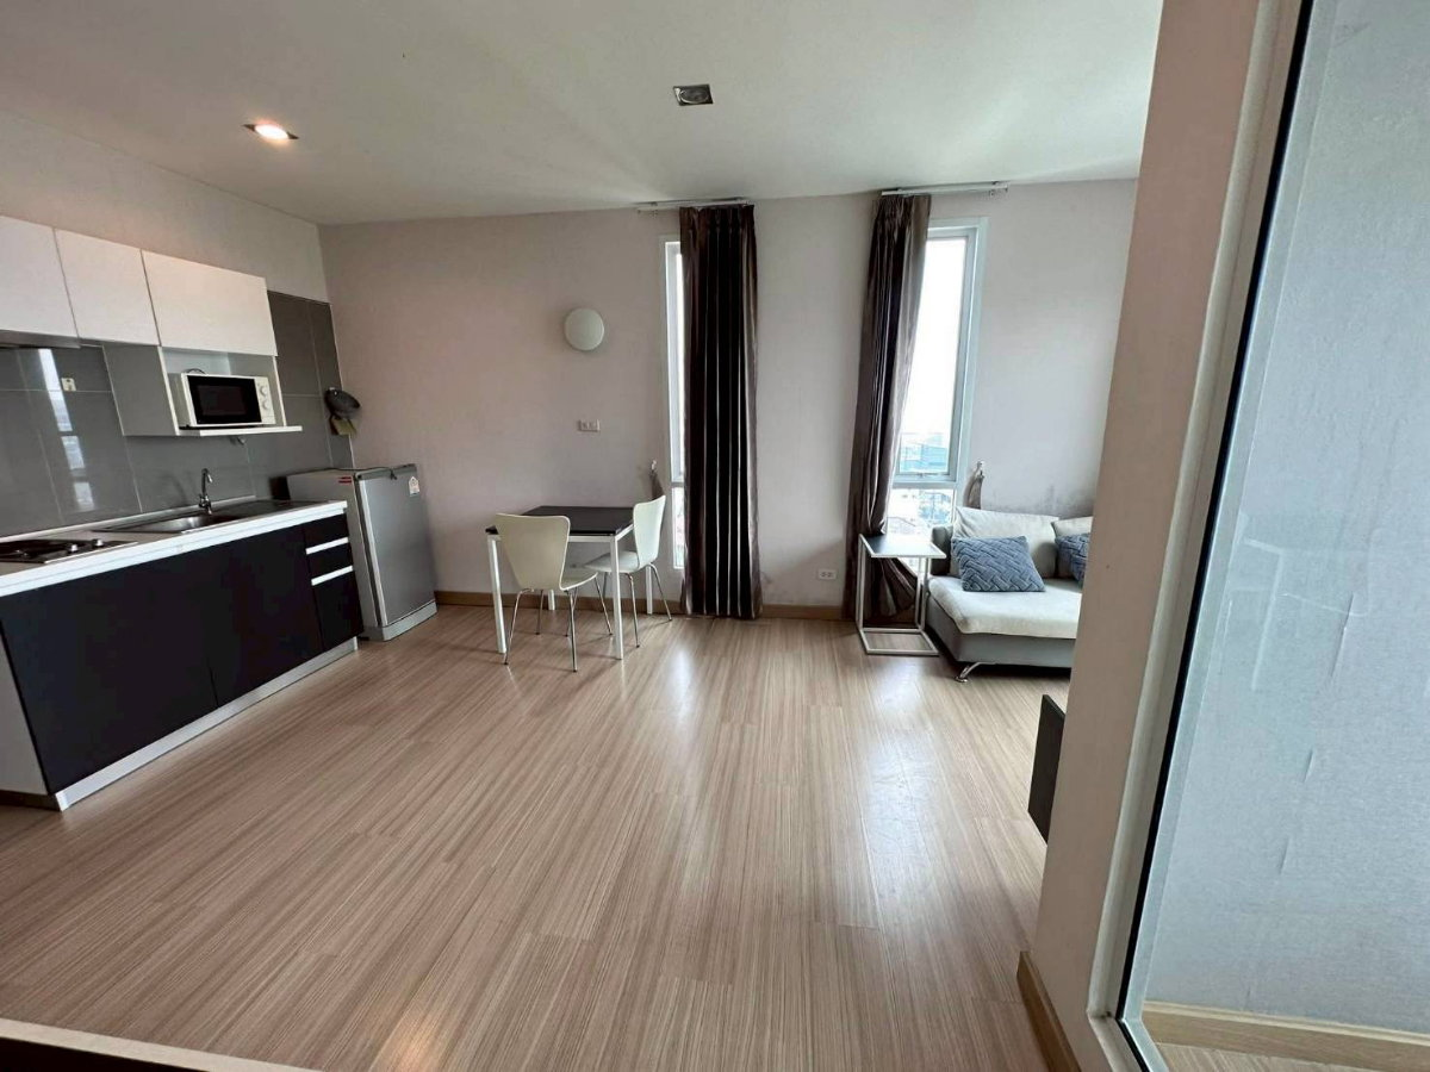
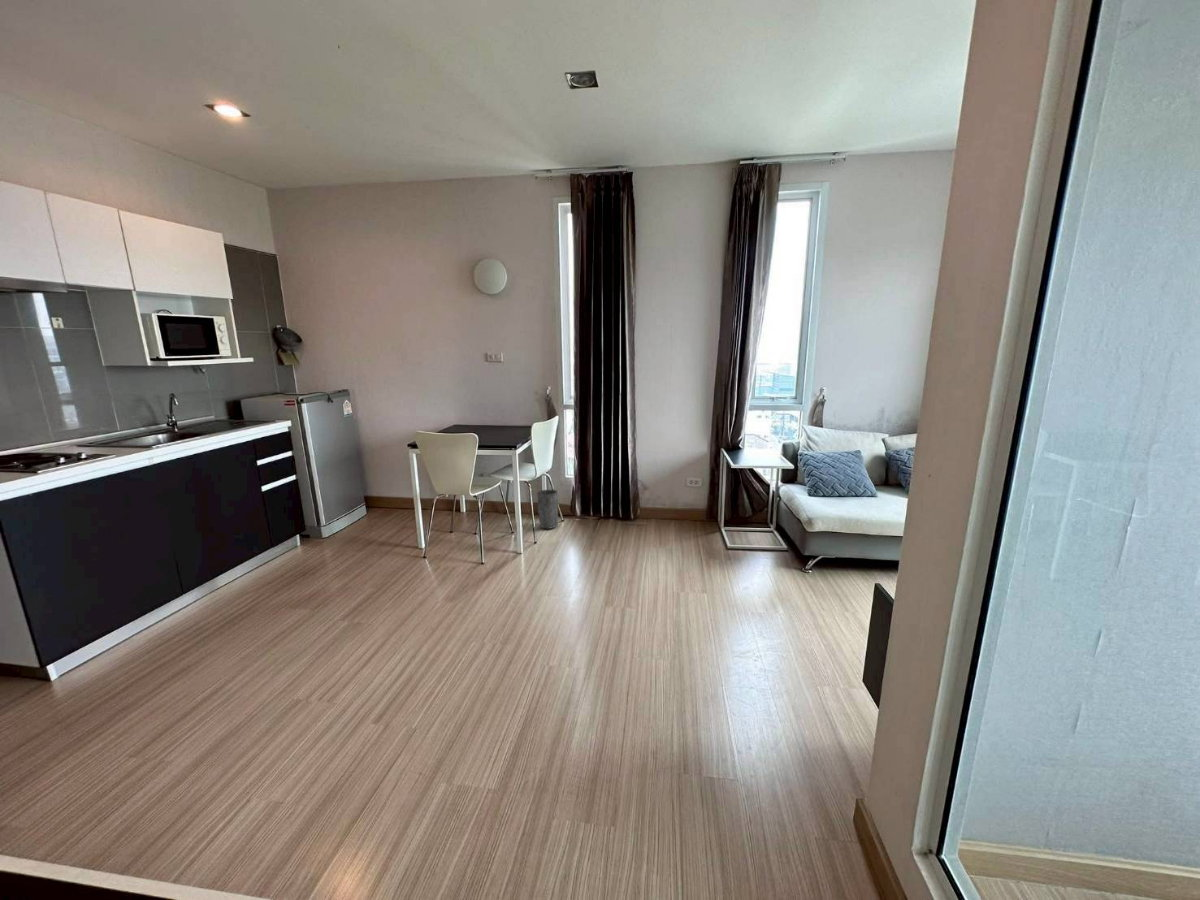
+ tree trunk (547, 509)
